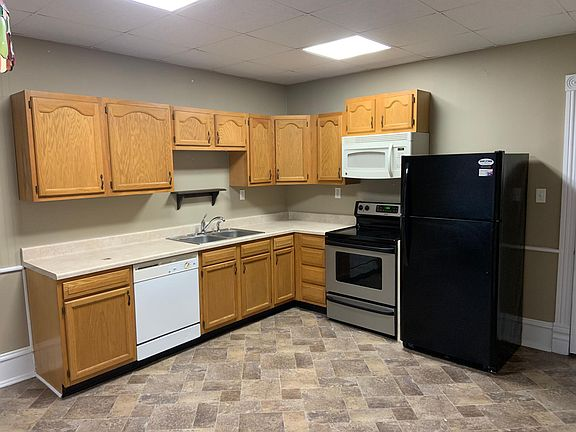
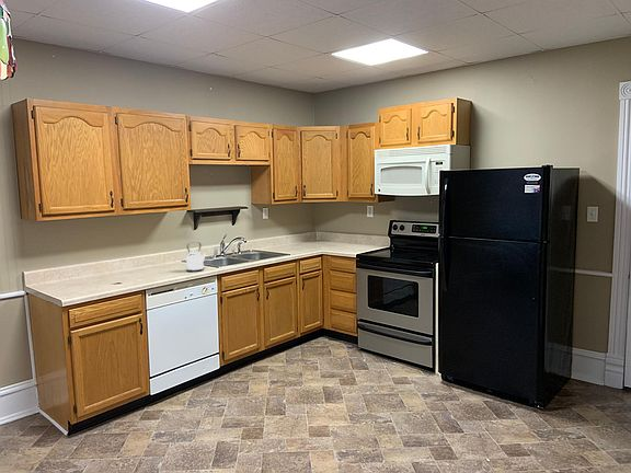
+ kettle (196, 255)
